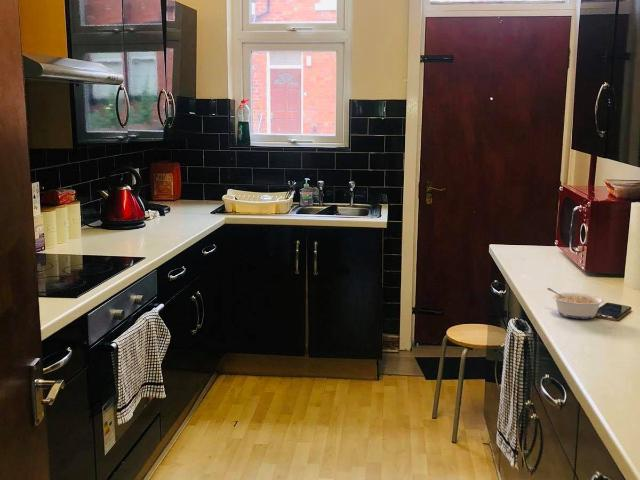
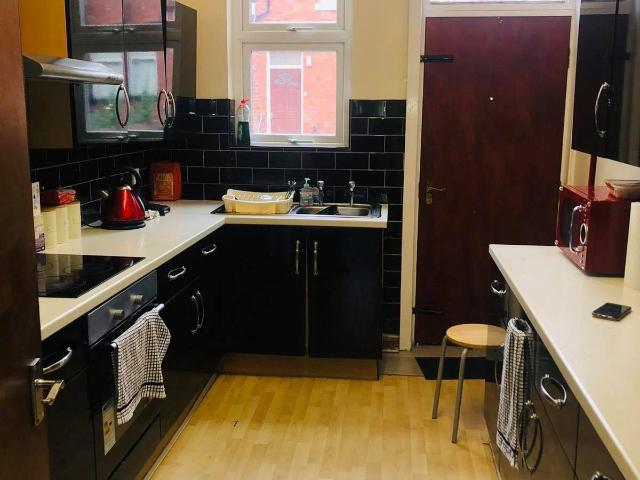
- legume (575, 304)
